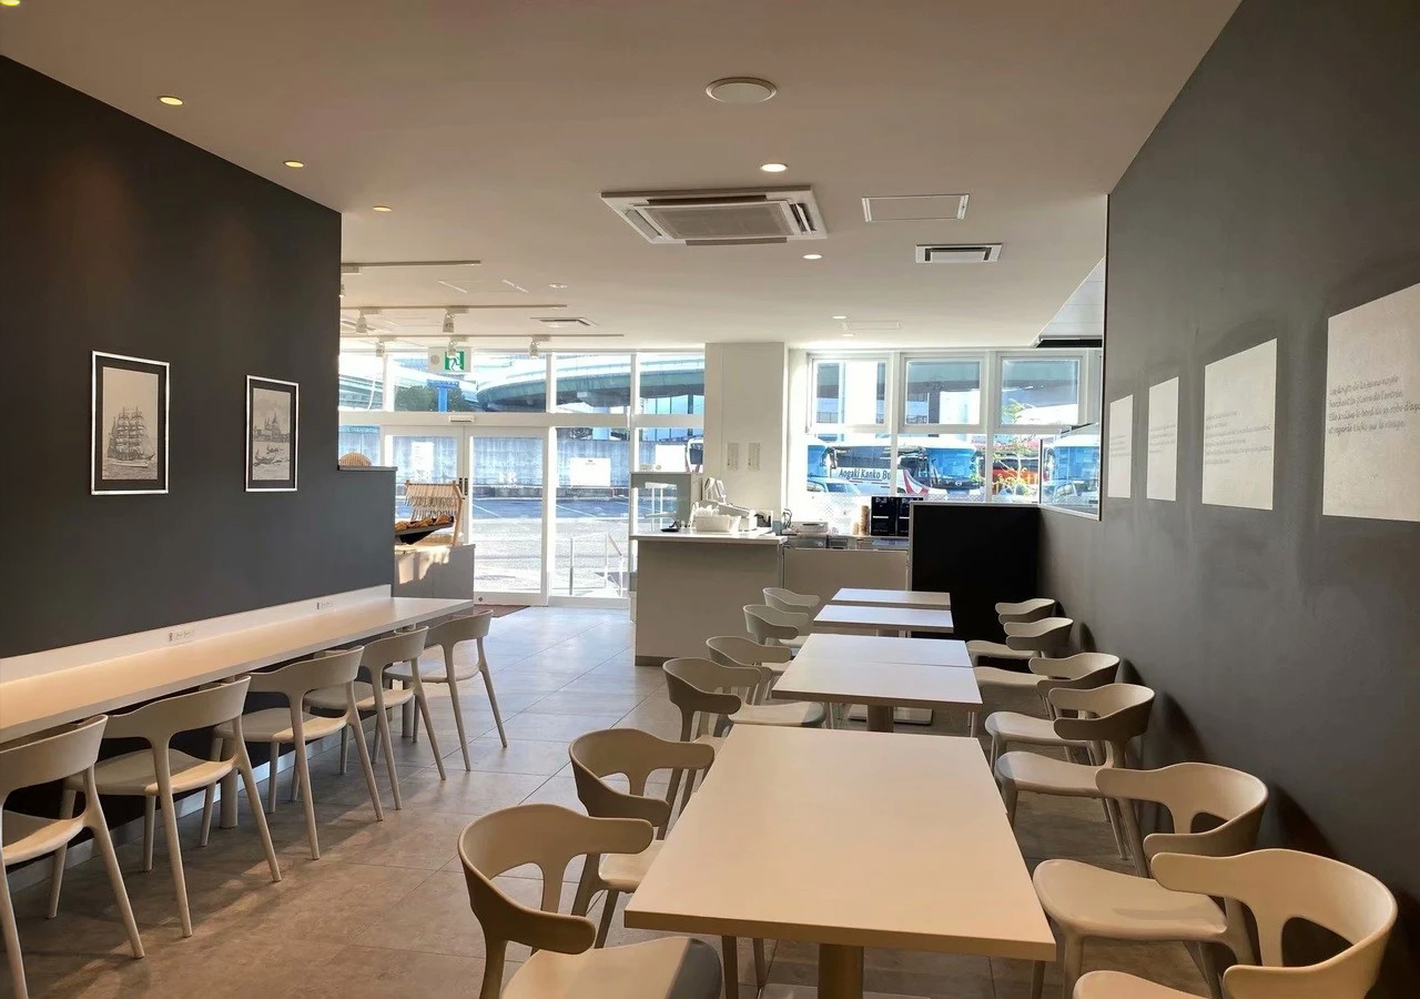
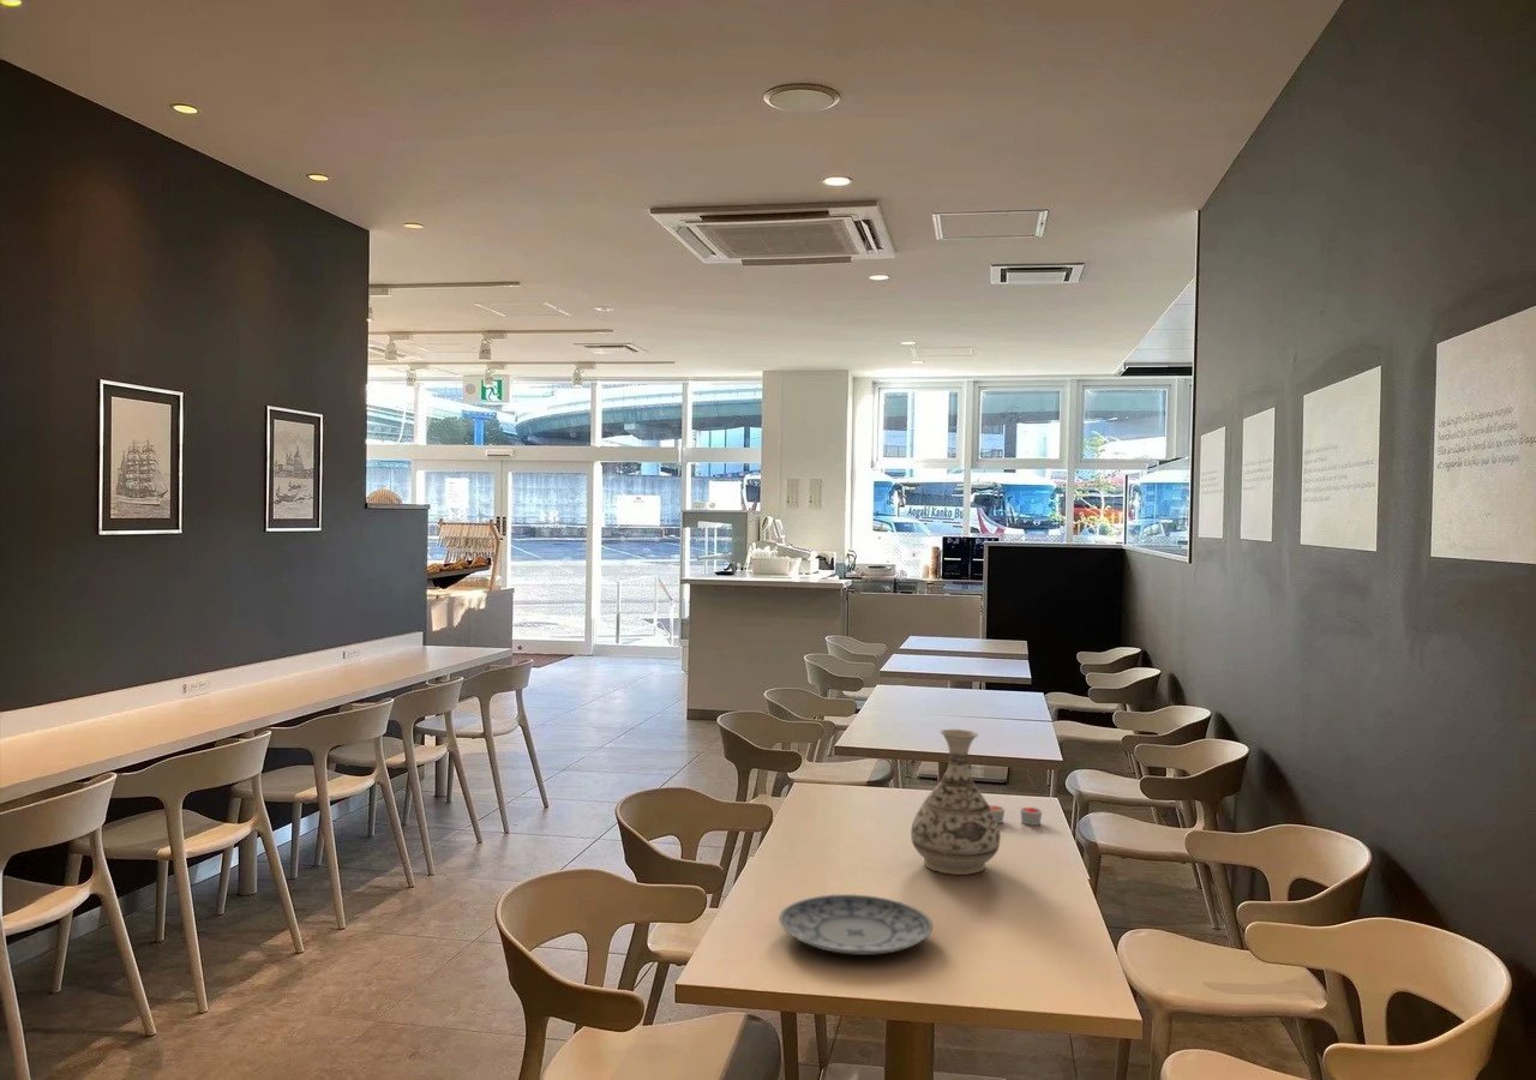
+ vase (956, 798)
+ plate (854, 928)
+ candle (1020, 811)
